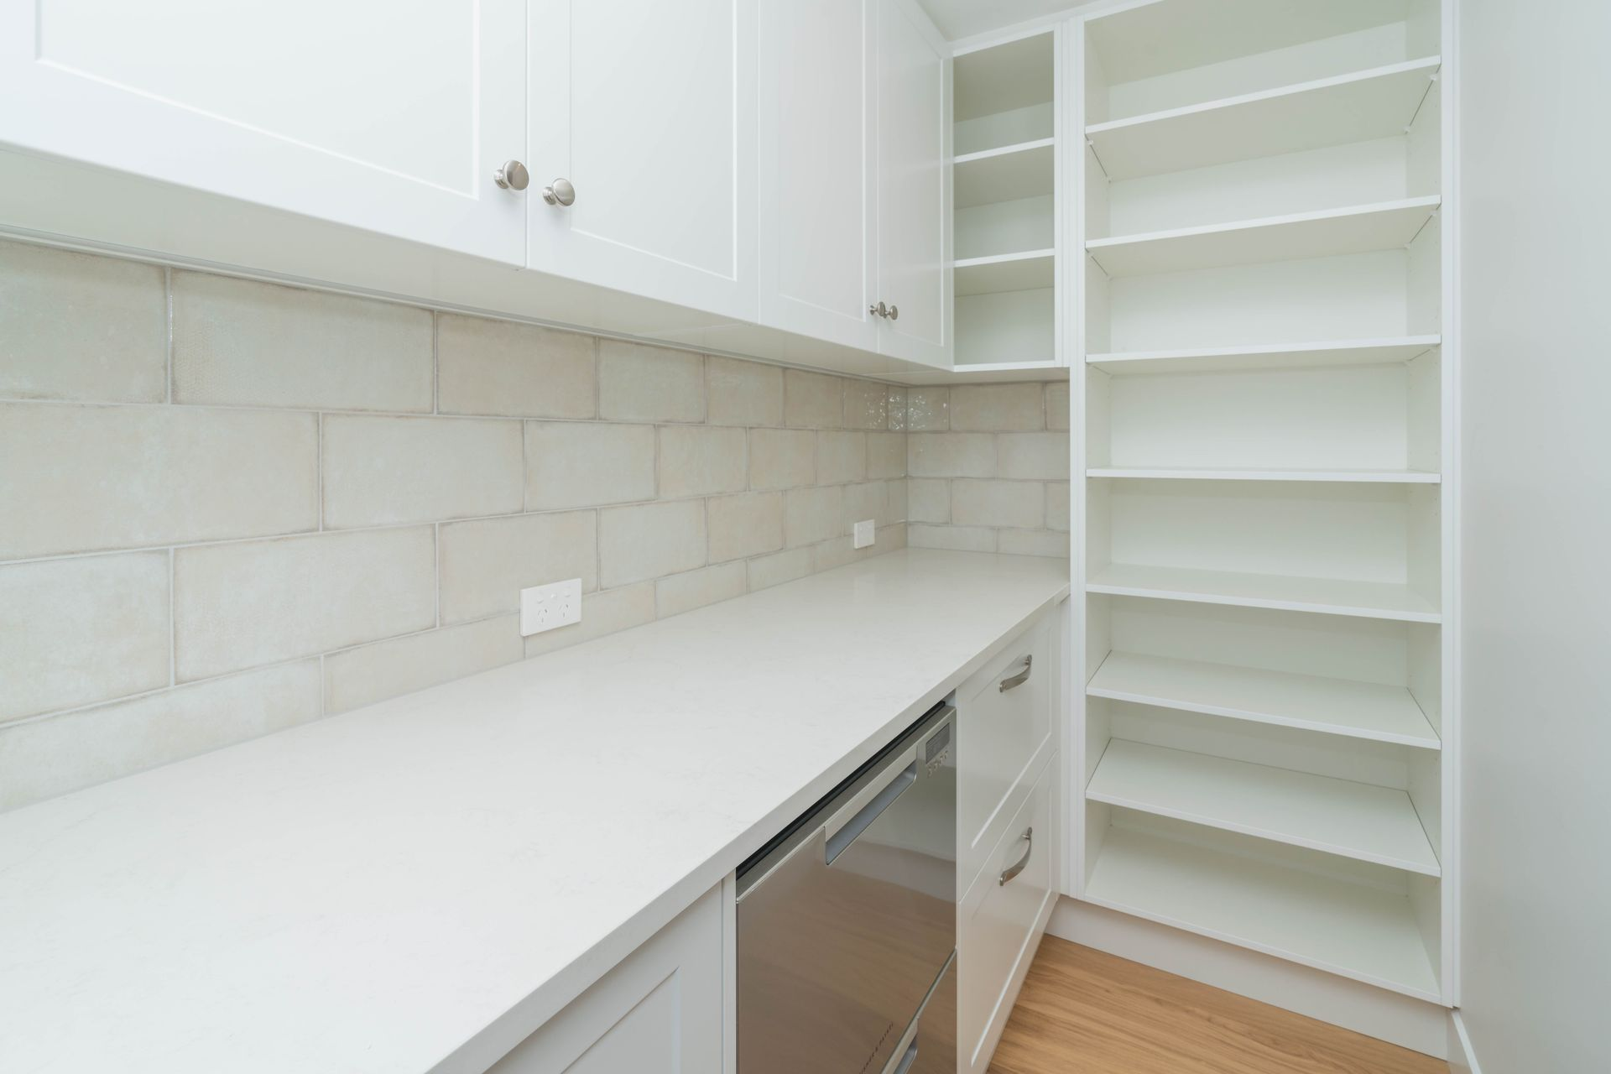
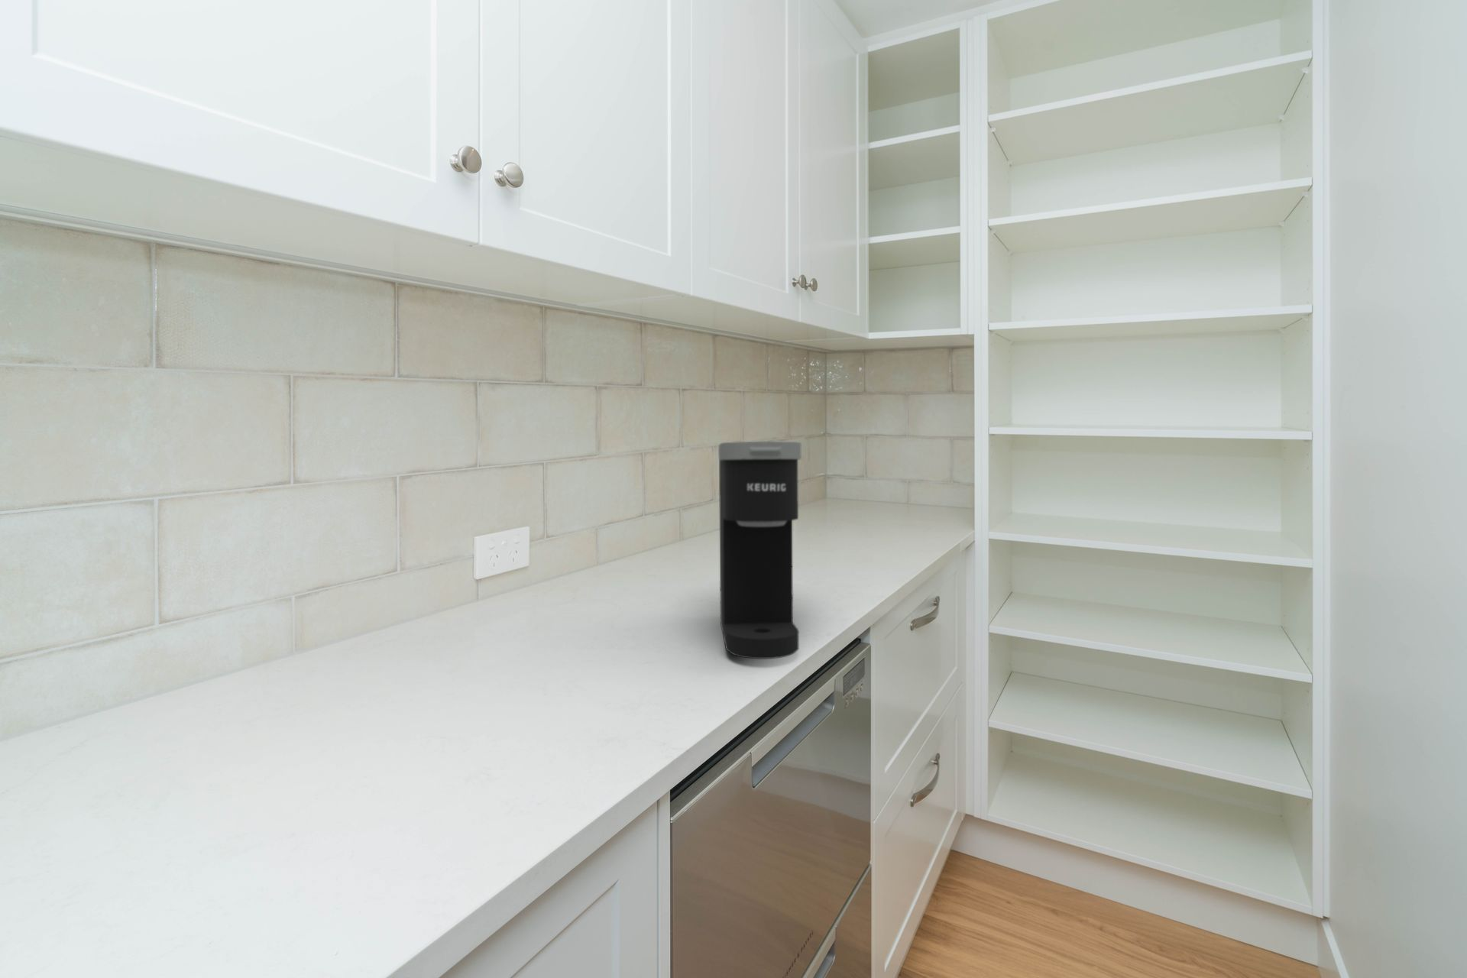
+ coffee maker (755, 541)
